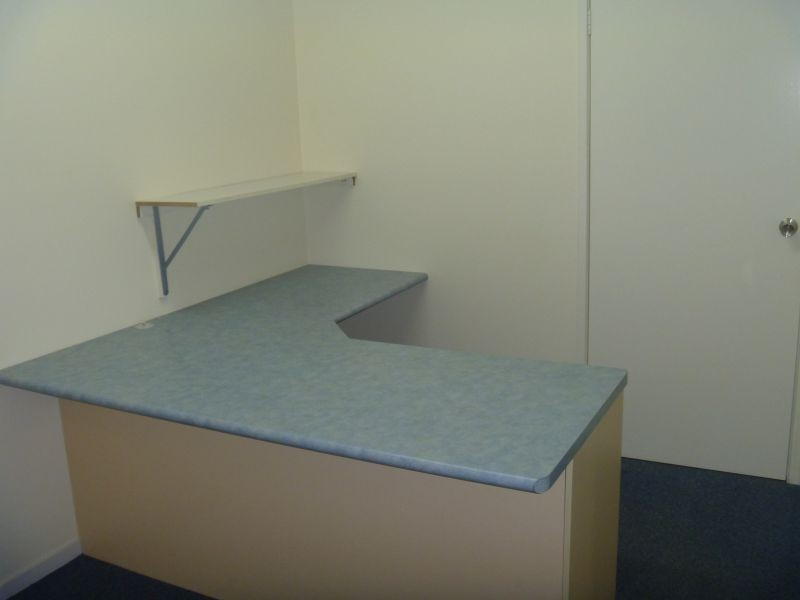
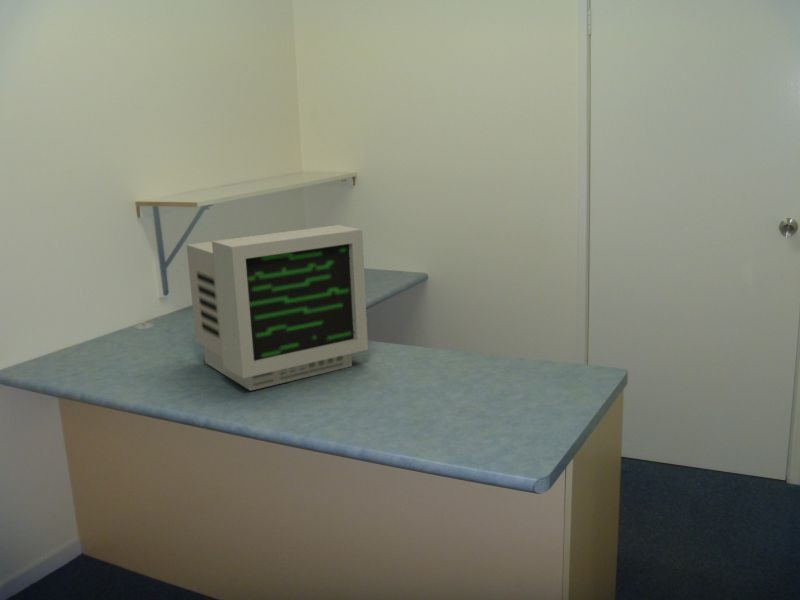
+ computer monitor (274, 298)
